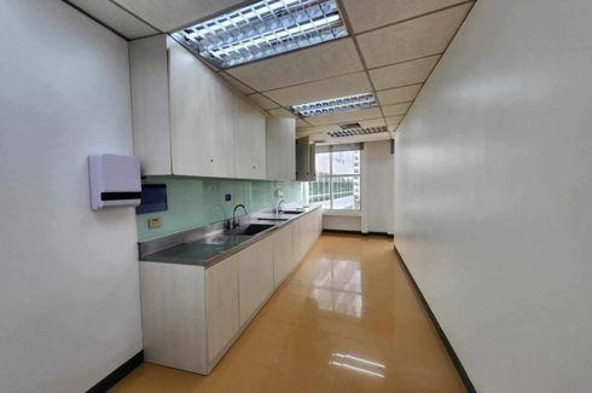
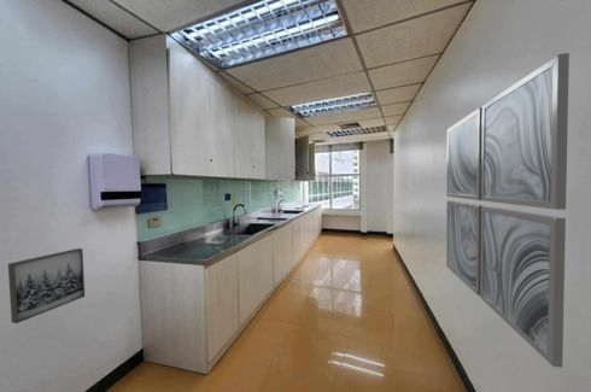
+ wall art (482, 200)
+ wall art (49, 281)
